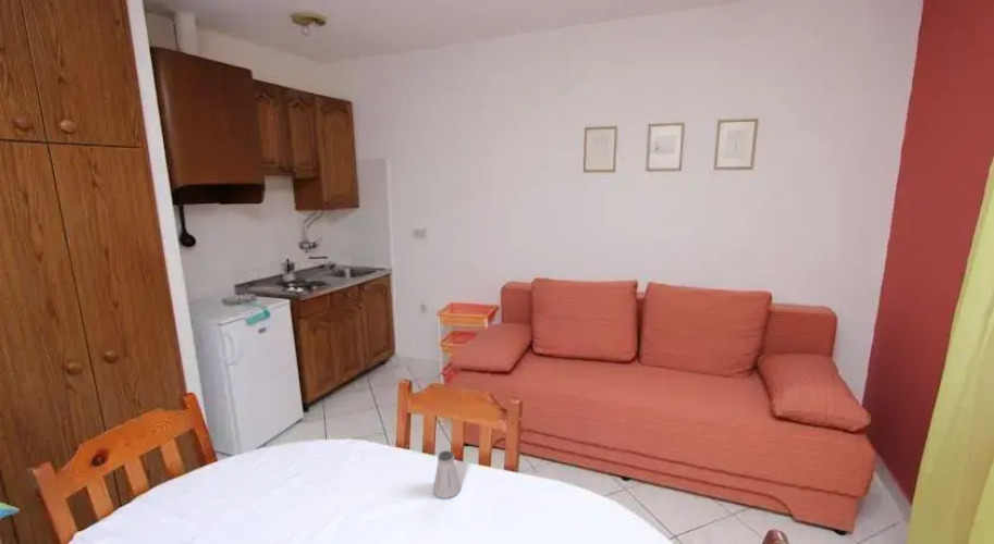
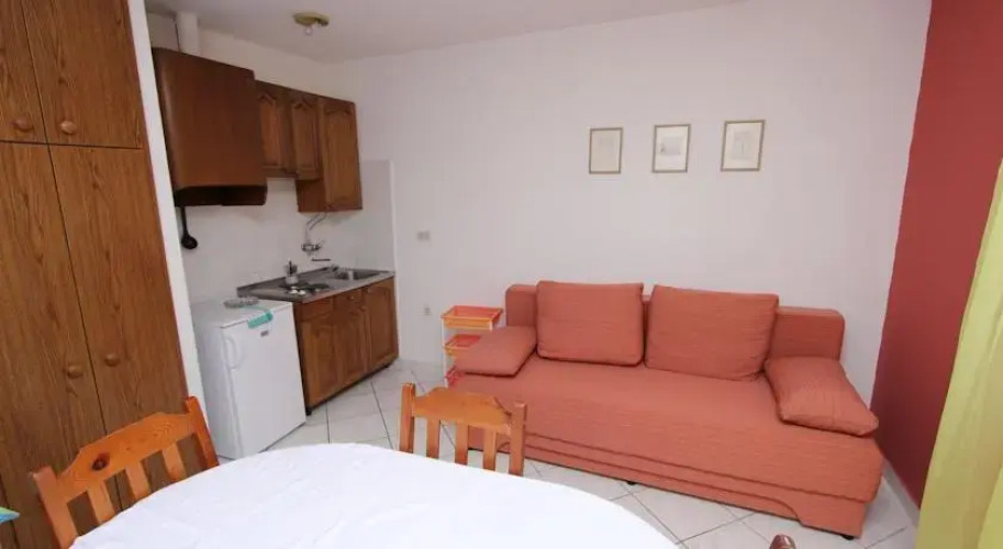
- saltshaker (445, 471)
